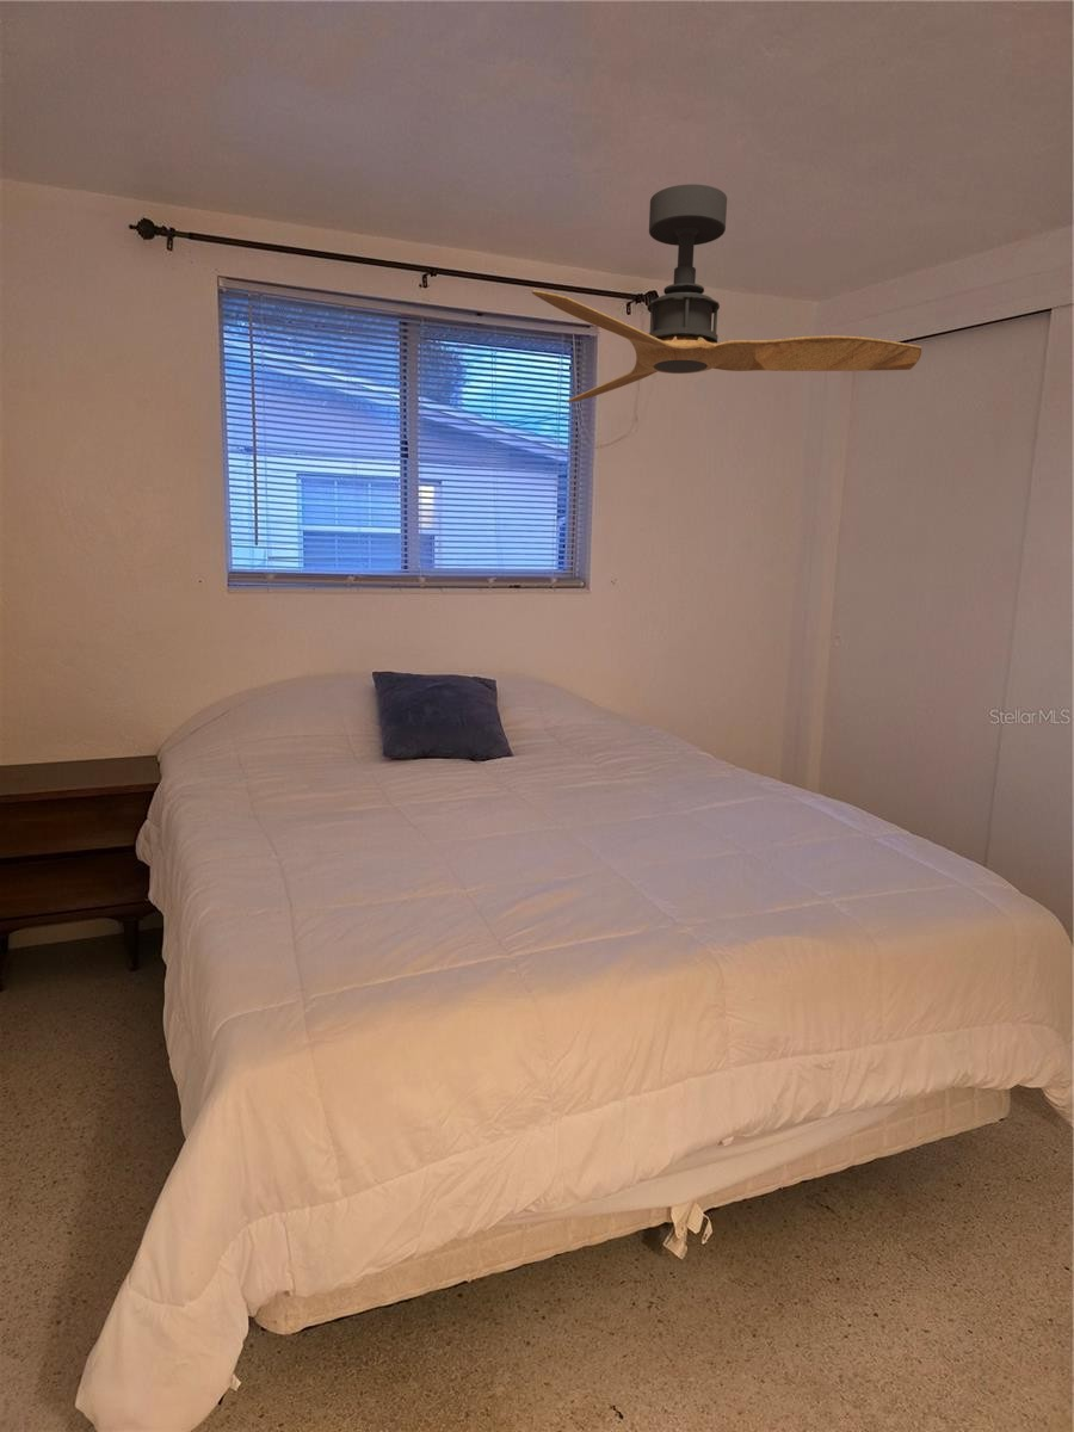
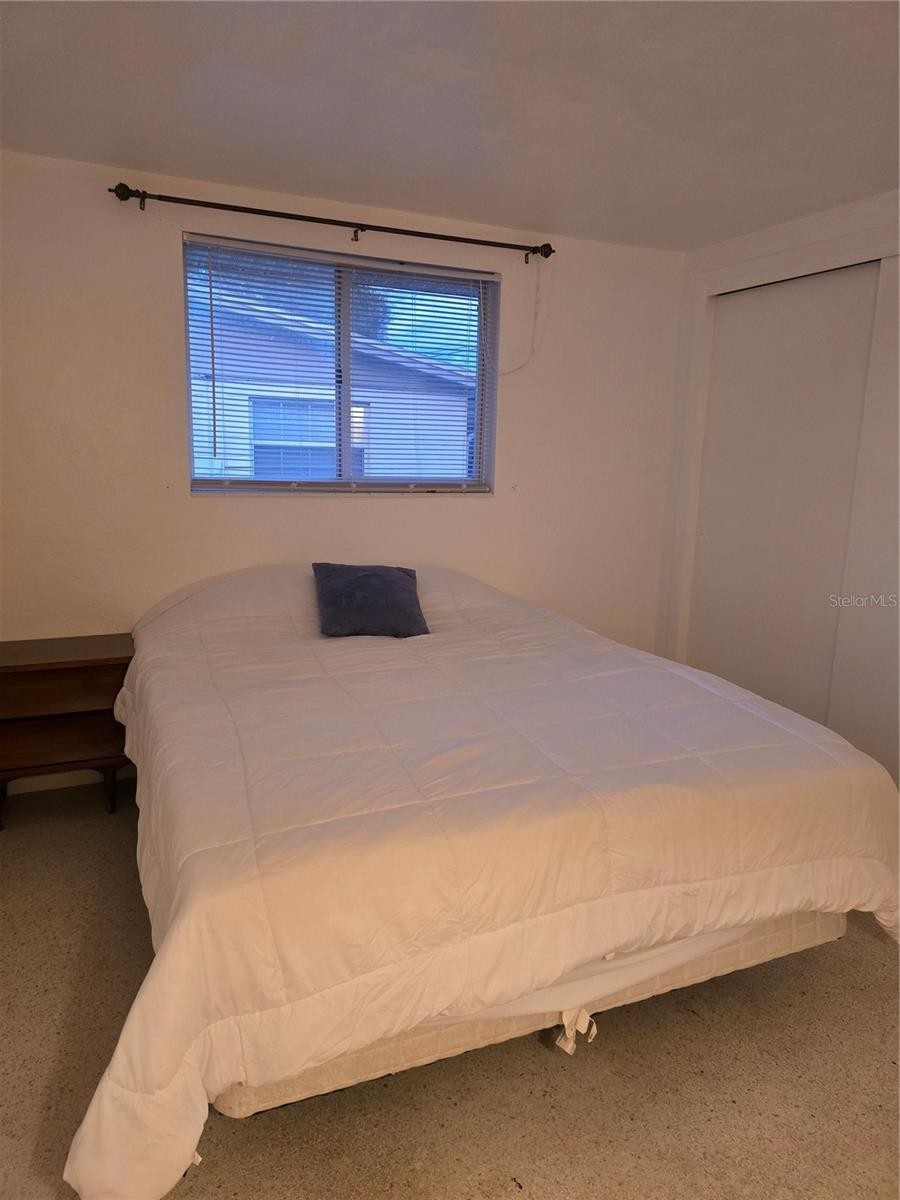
- ceiling fan (717, 302)
